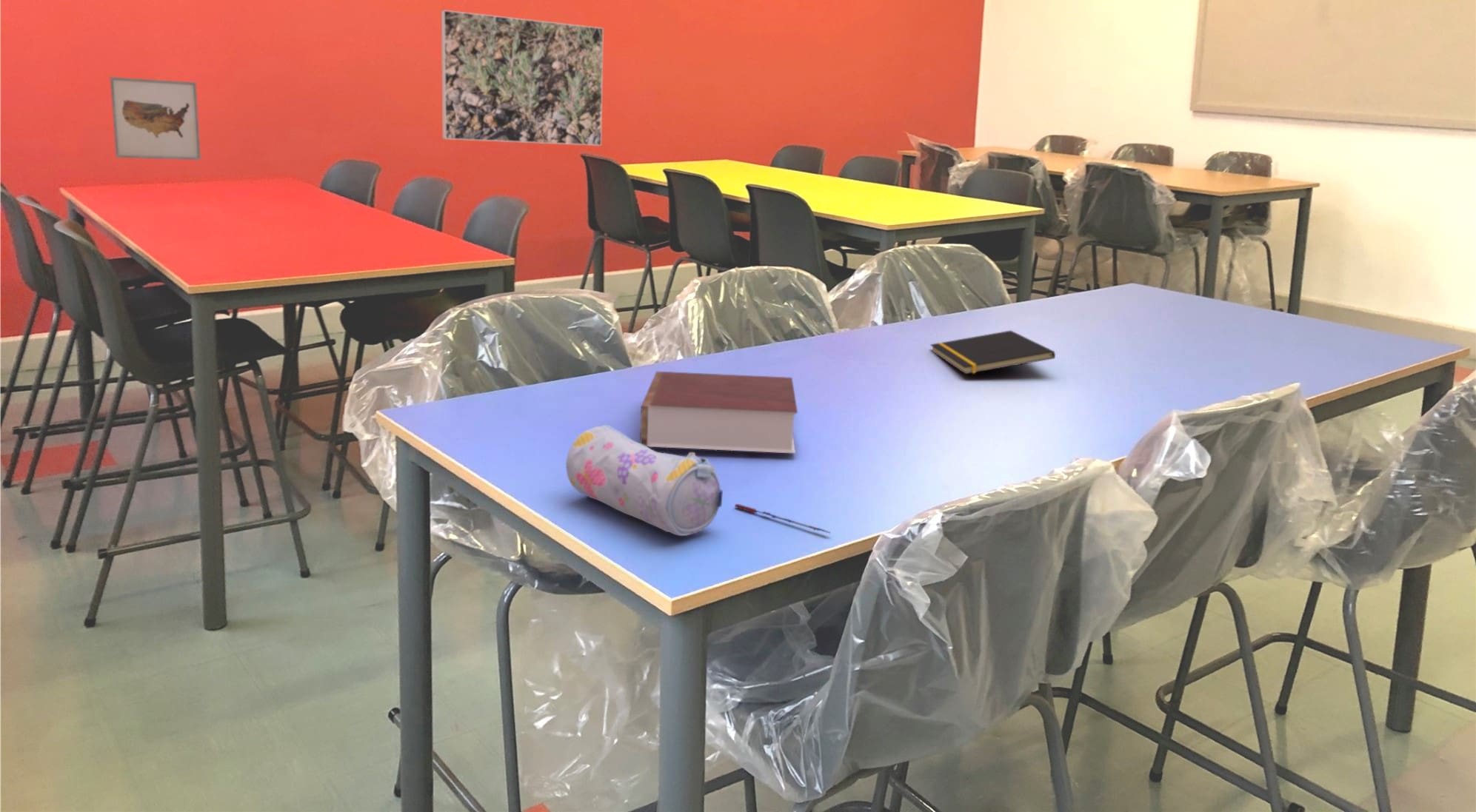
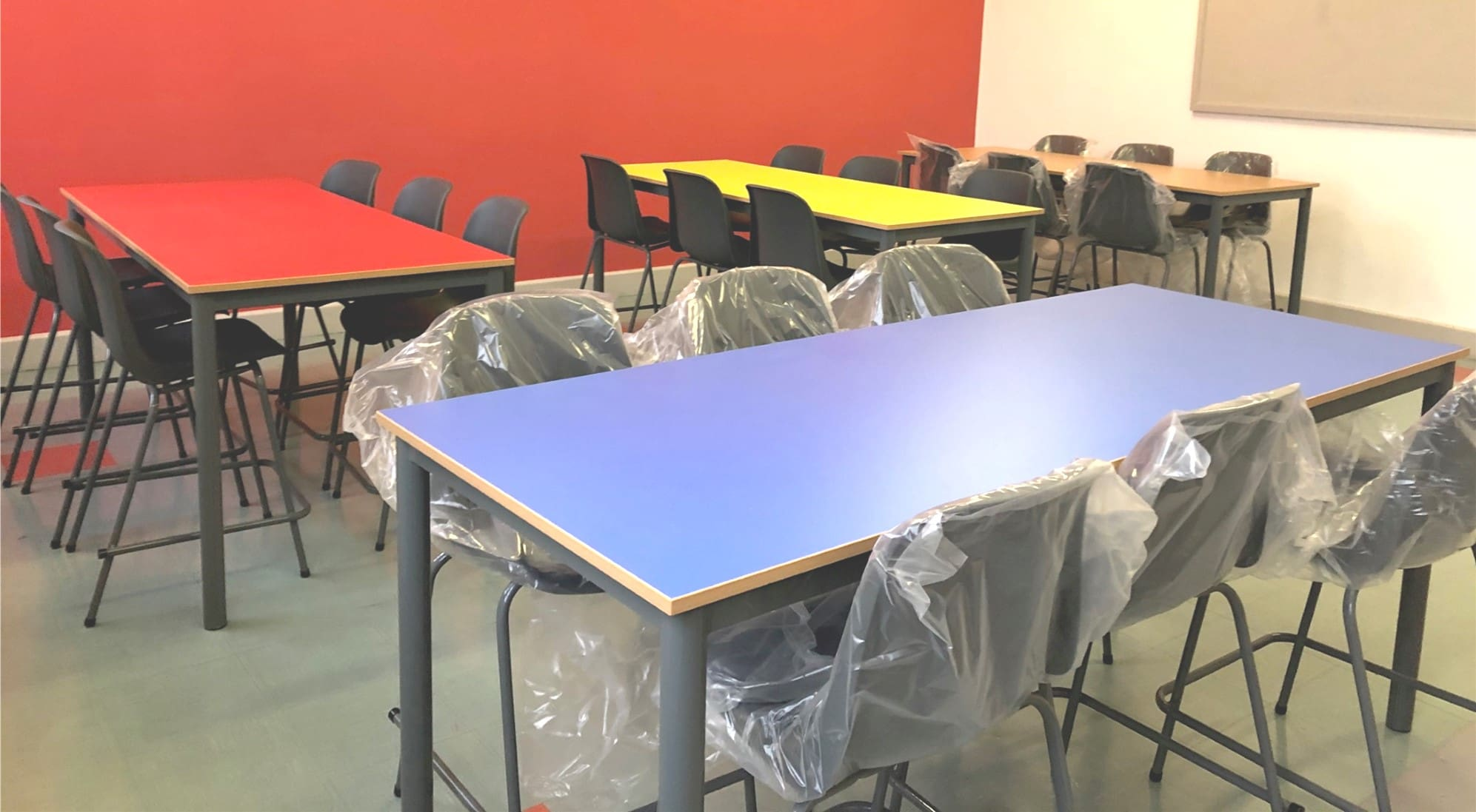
- wall art (156, 119)
- pen (781, 518)
- notepad (989, 351)
- book (721, 409)
- pencil case (641, 477)
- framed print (525, 81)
